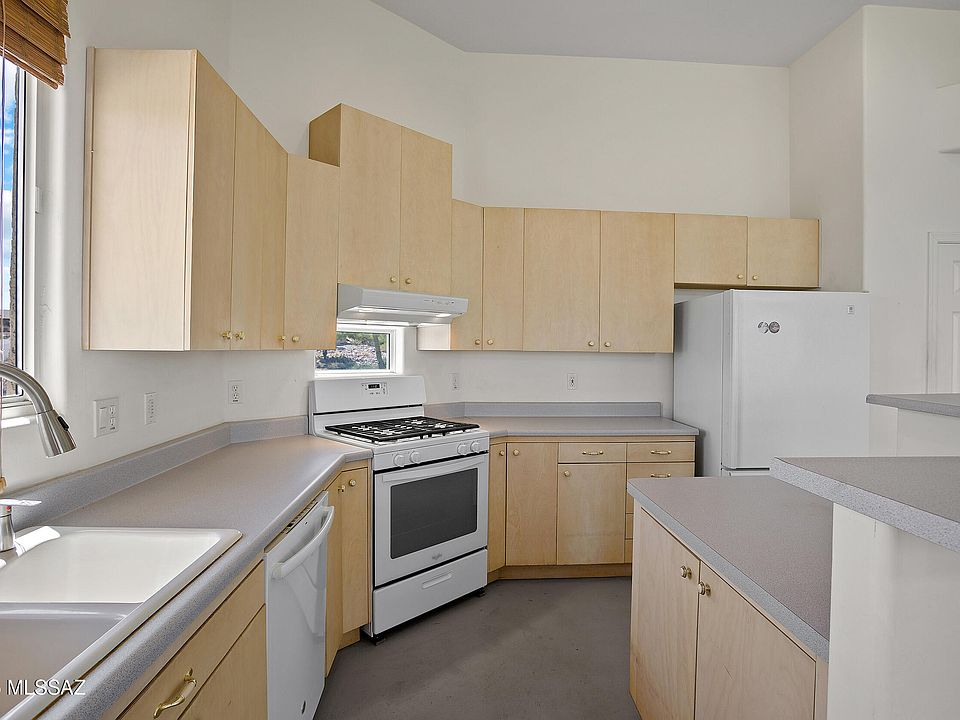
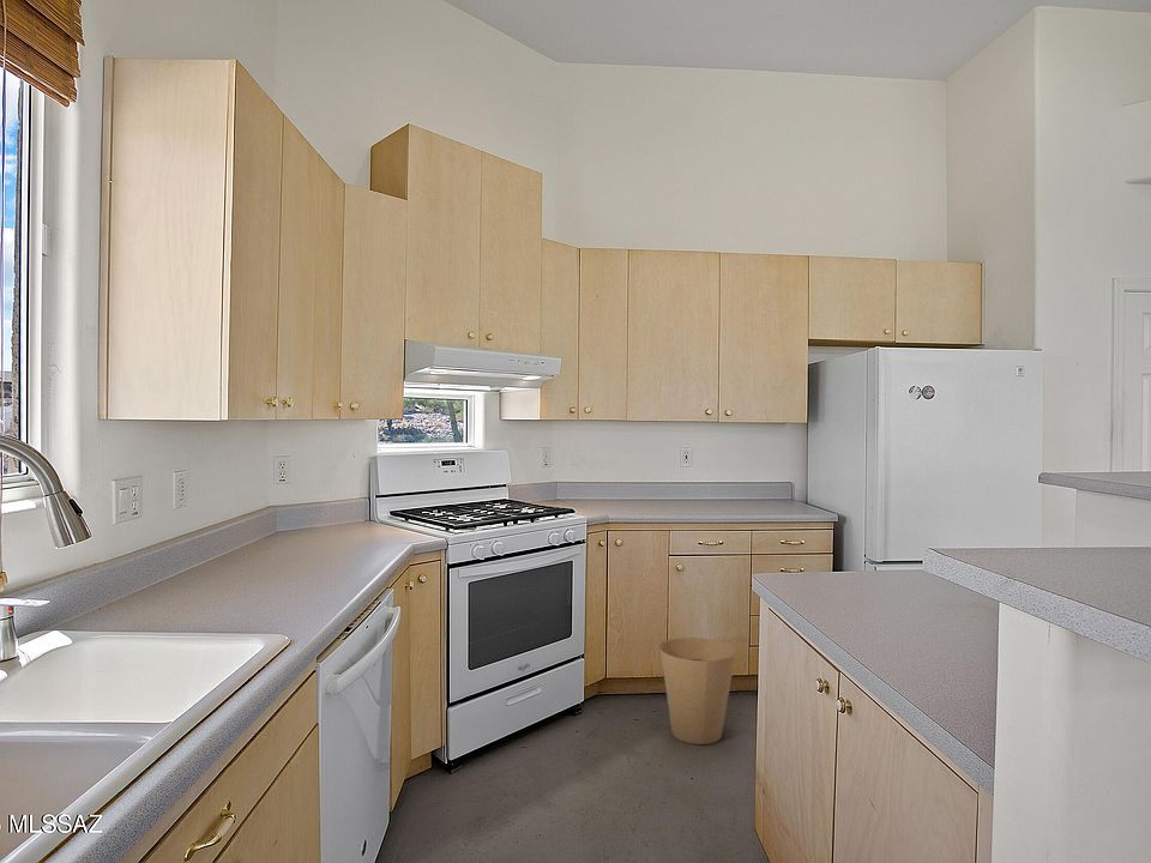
+ trash can (697, 690)
